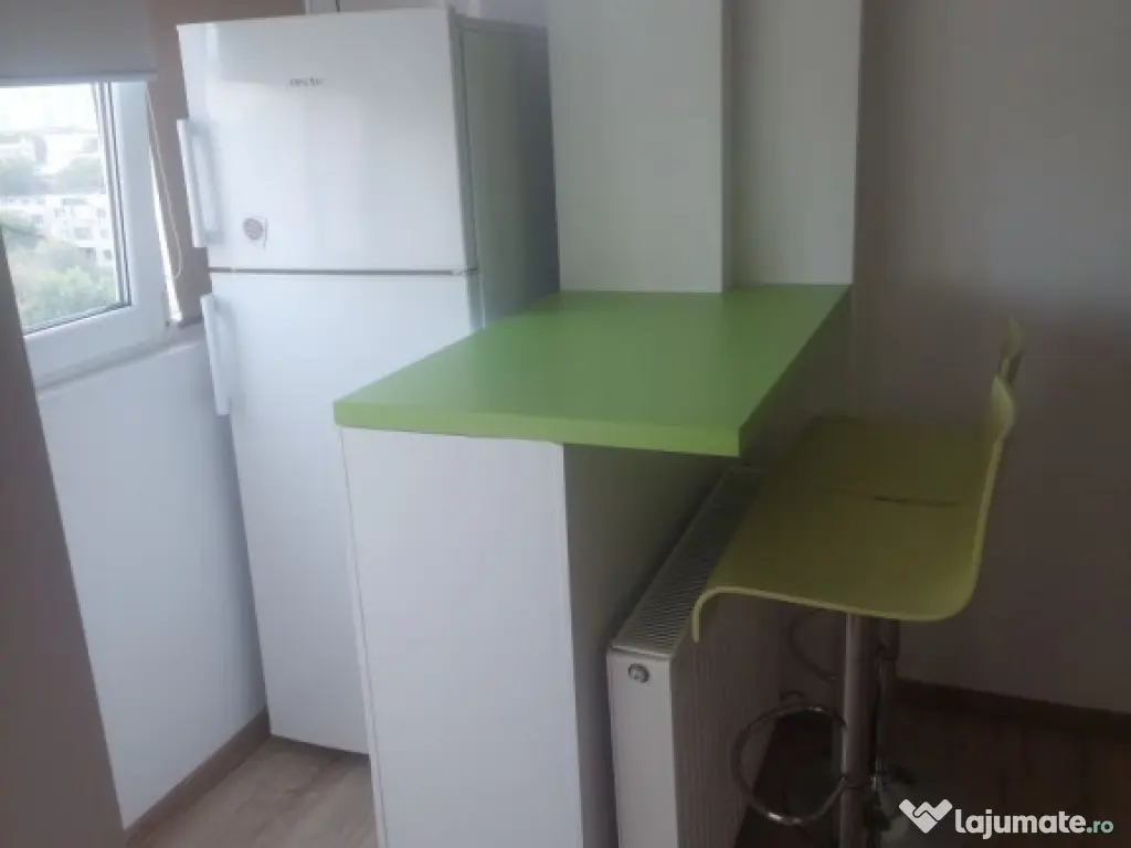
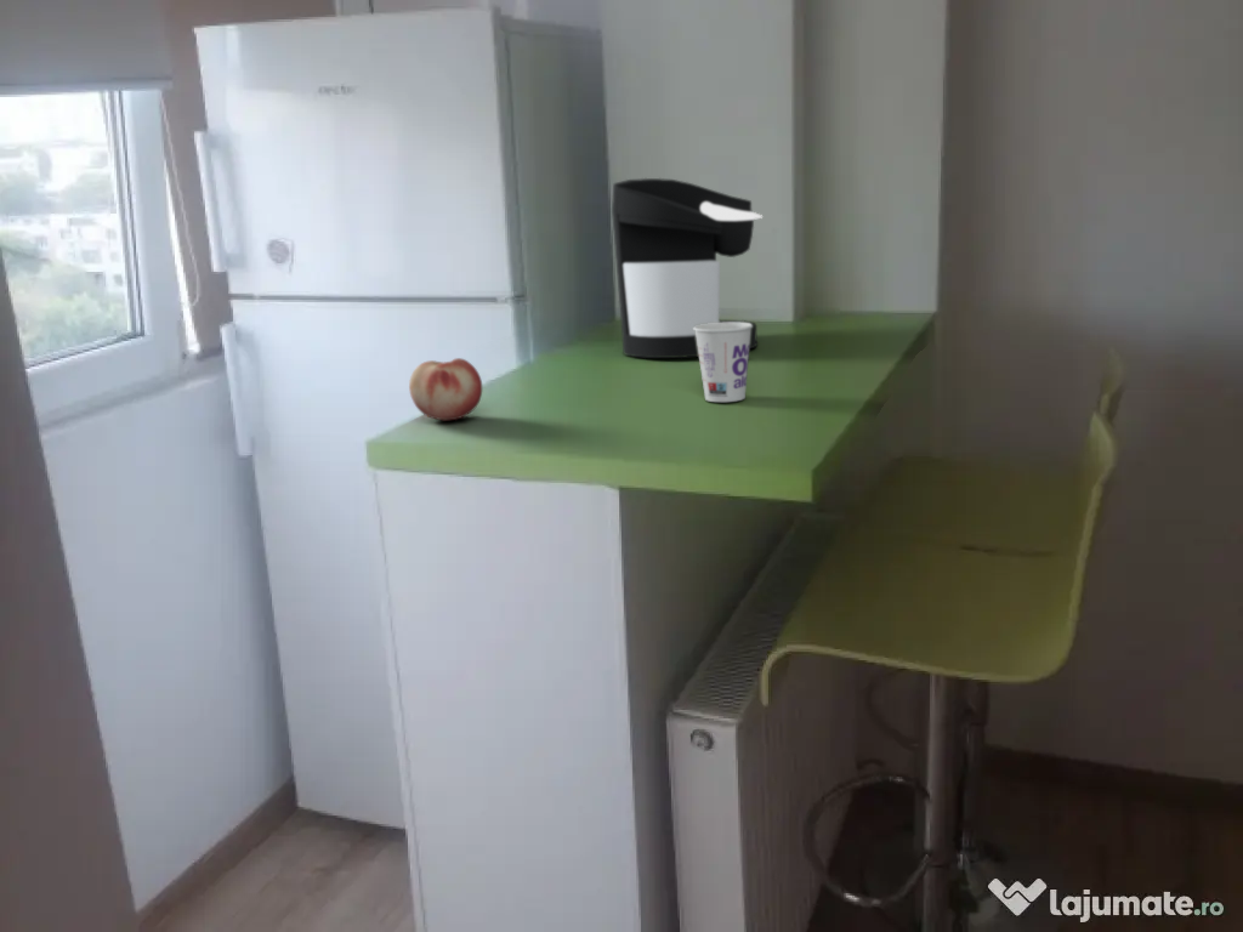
+ fruit (445, 388)
+ cup (723, 362)
+ coffee maker (688, 263)
